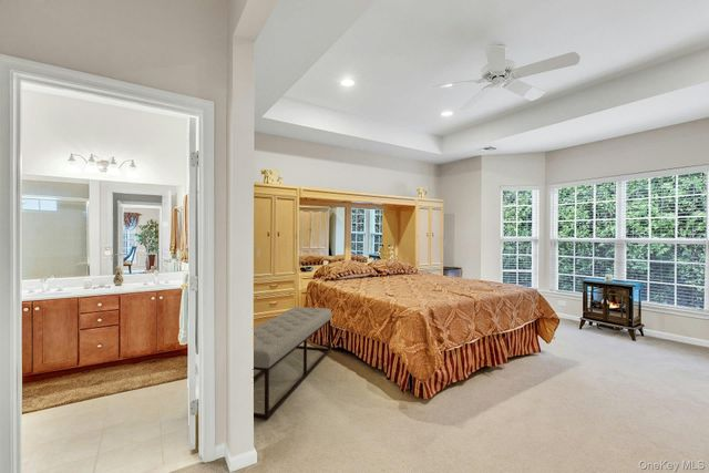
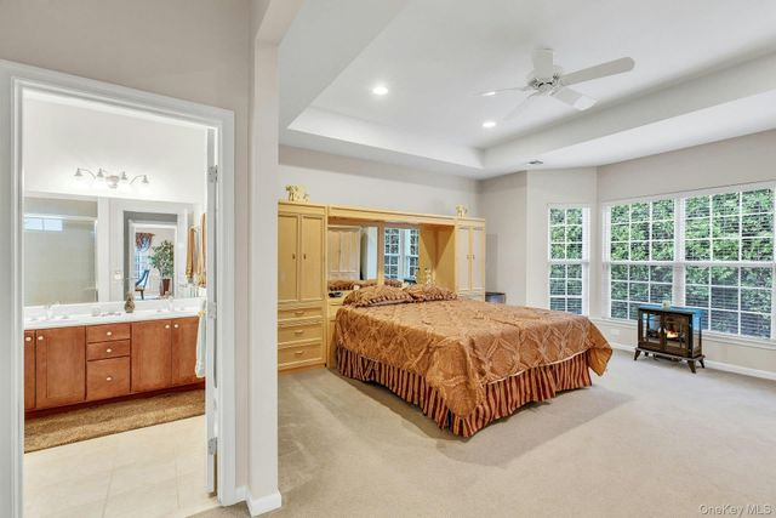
- bench (284, 349)
